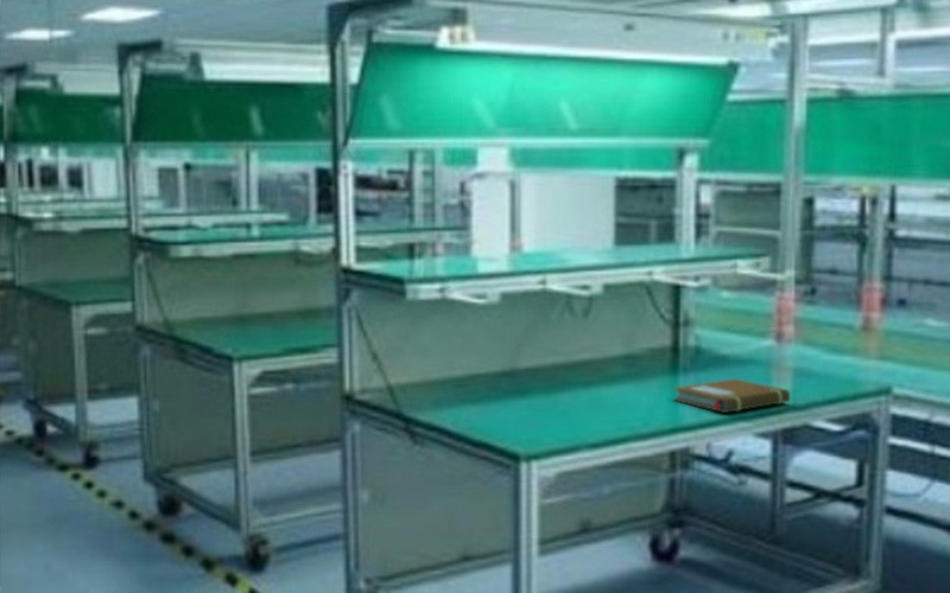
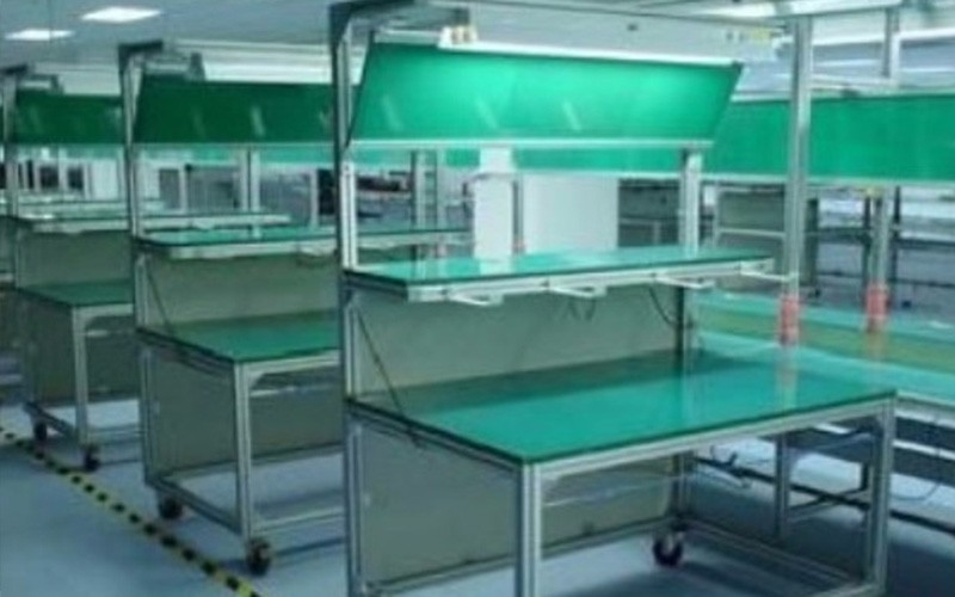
- notebook (729, 395)
